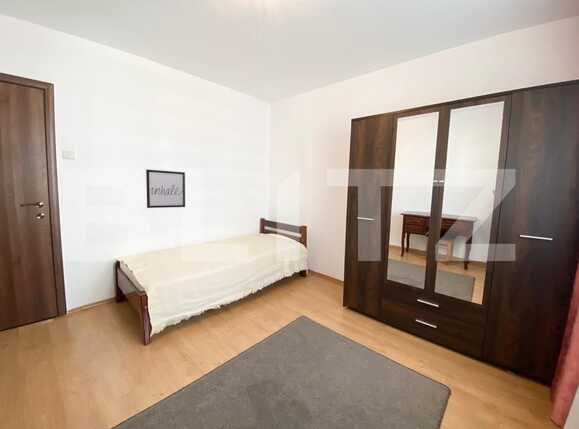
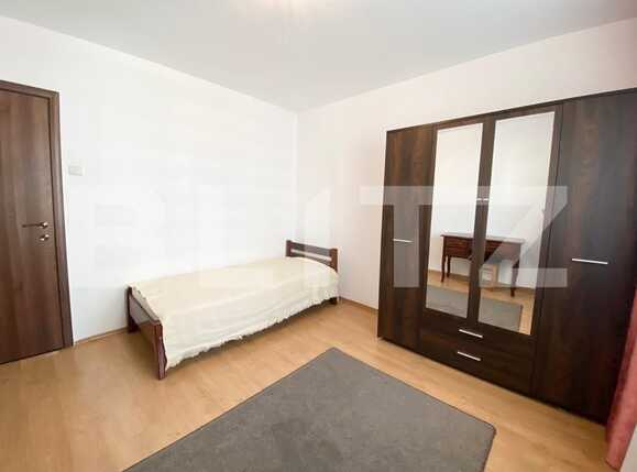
- wall art (166, 189)
